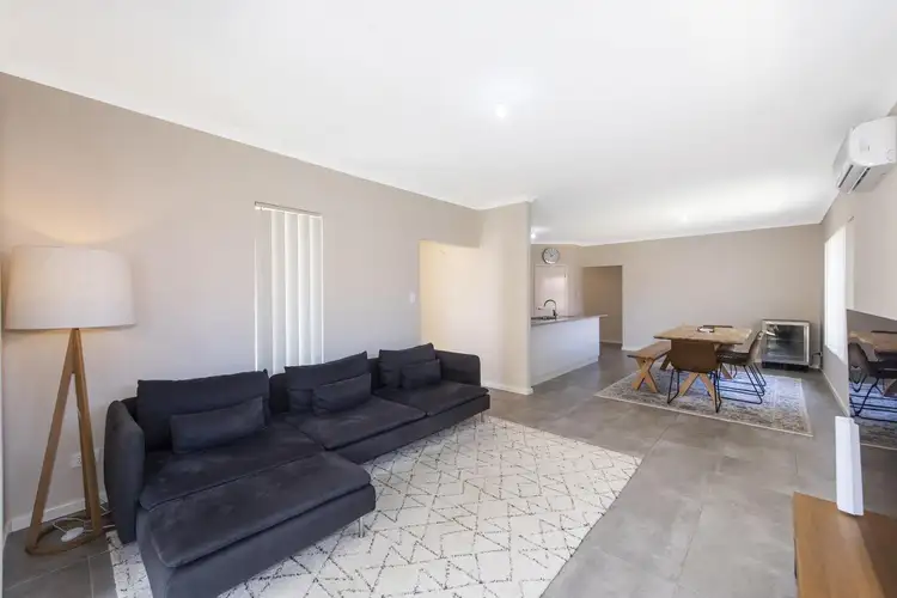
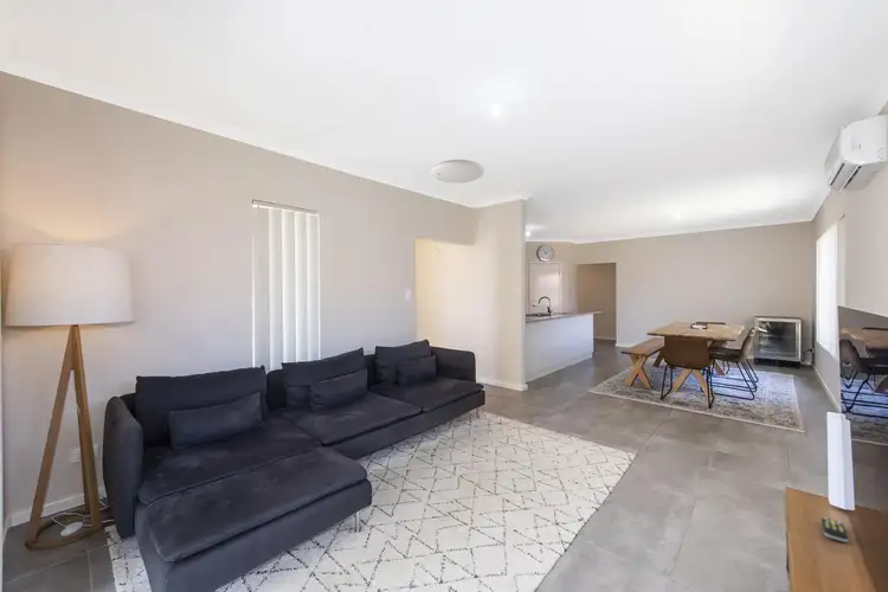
+ remote control (834, 529)
+ ceiling light (457, 172)
